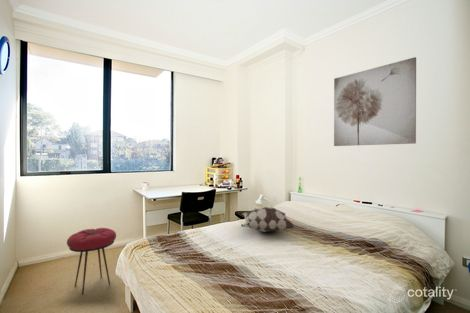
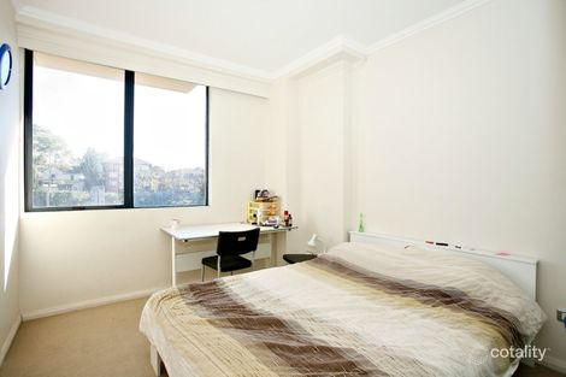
- stool (87, 255)
- decorative pillow (265, 219)
- wall art (370, 107)
